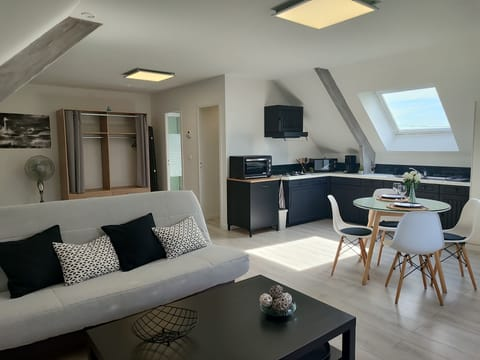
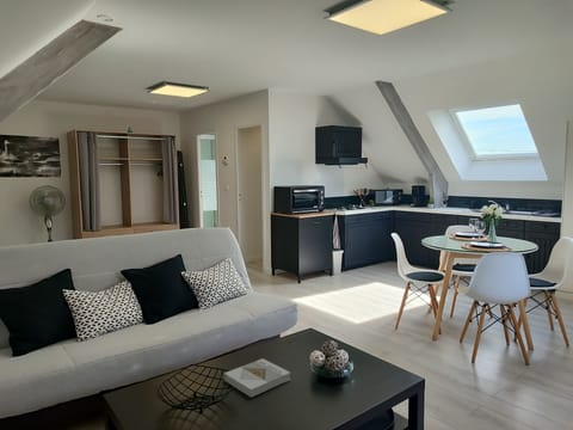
+ book (257, 376)
